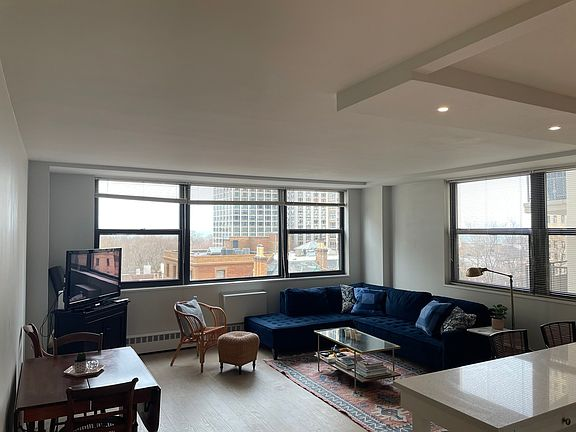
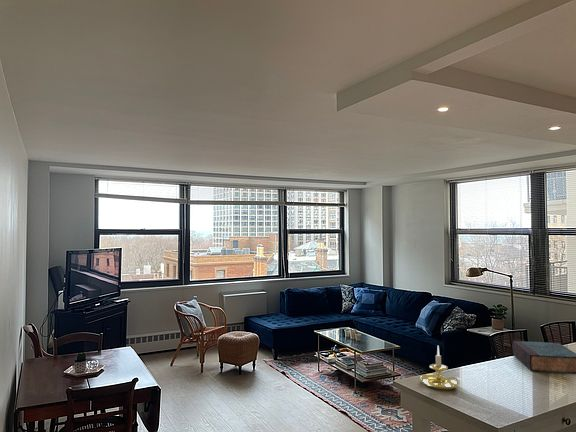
+ book (545, 356)
+ candle holder (441, 365)
